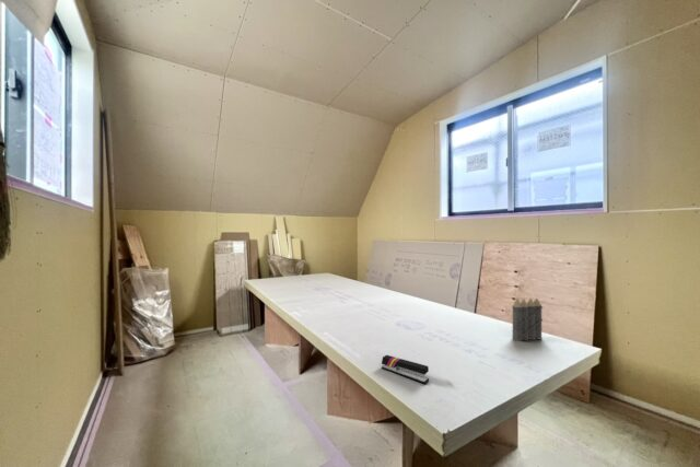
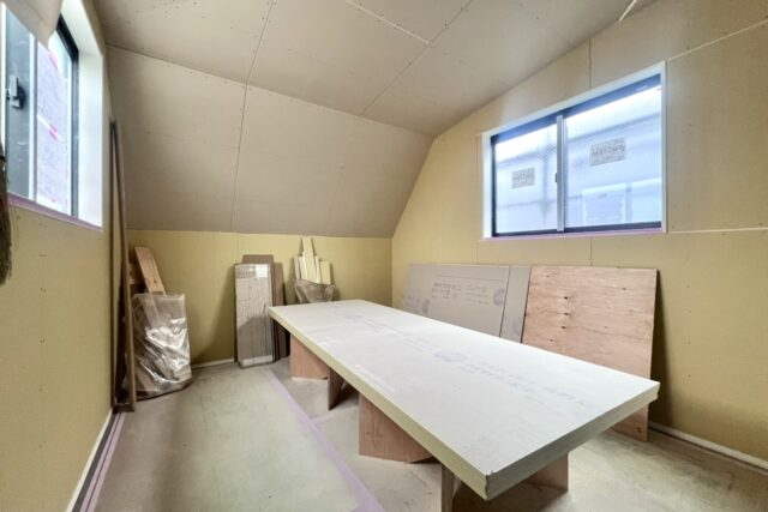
- stapler (404, 366)
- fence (527, 318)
